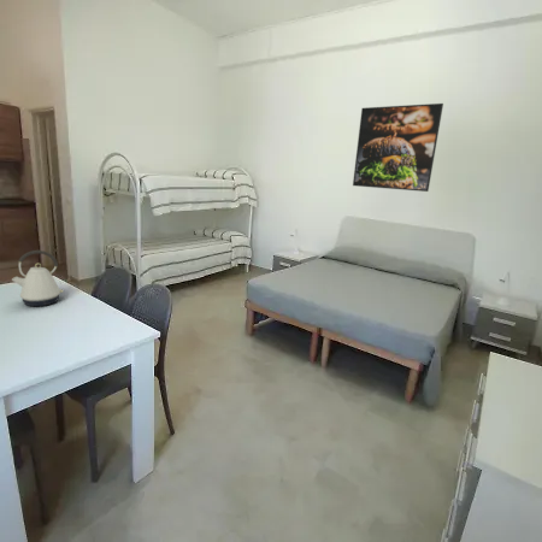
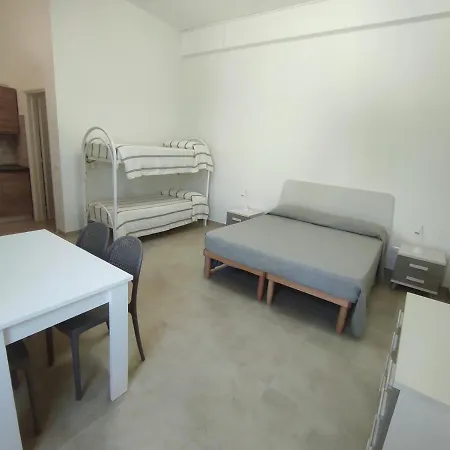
- kettle (37, 277)
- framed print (394, 148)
